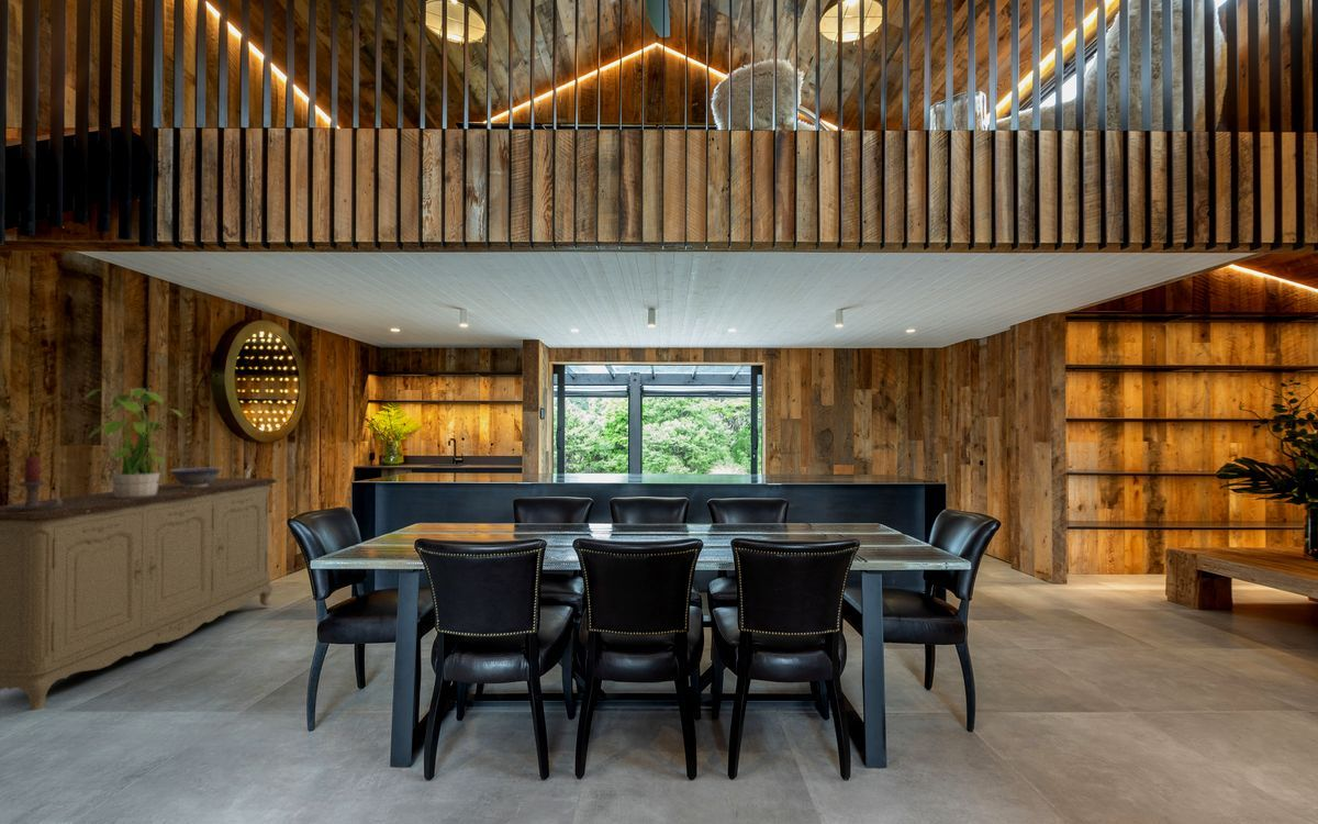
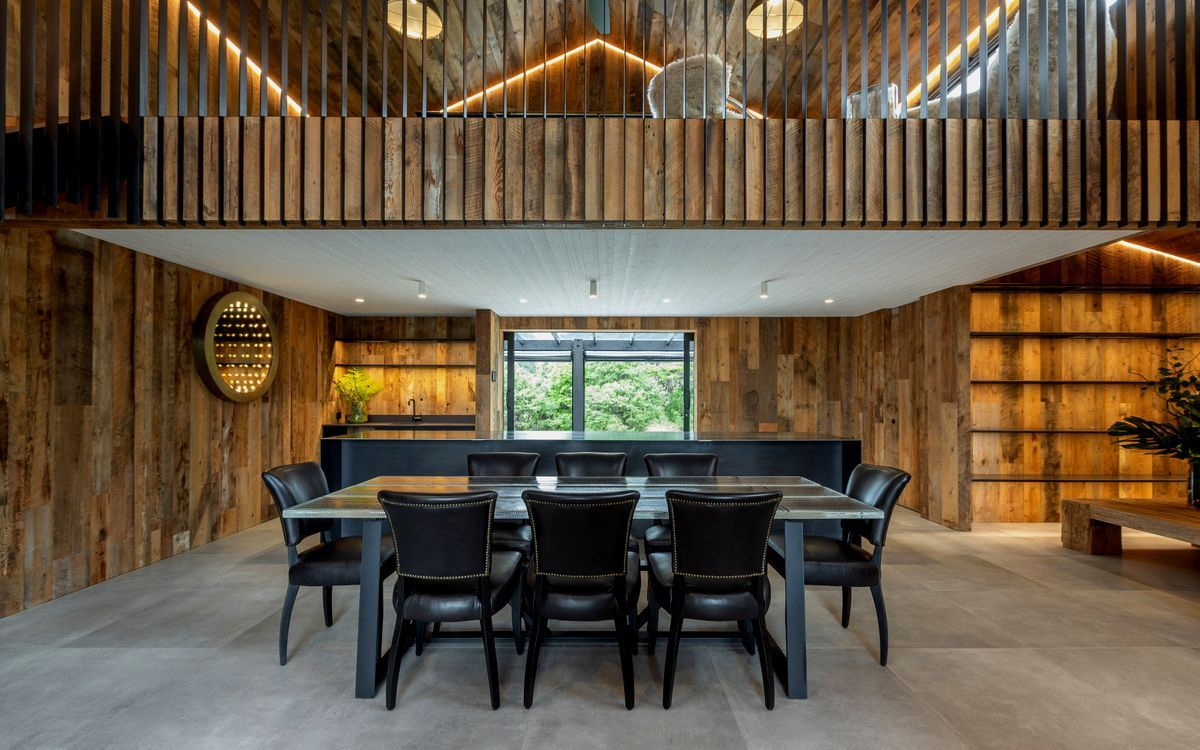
- candle holder (37, 482)
- decorative bowl (196, 477)
- potted plant (127, 441)
- sideboard (148, 569)
